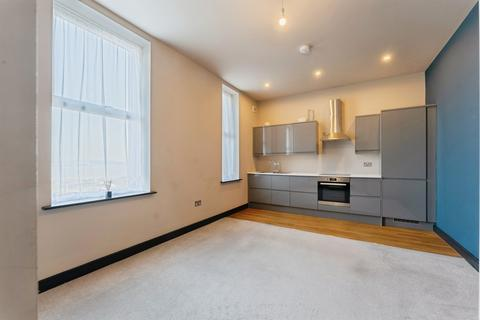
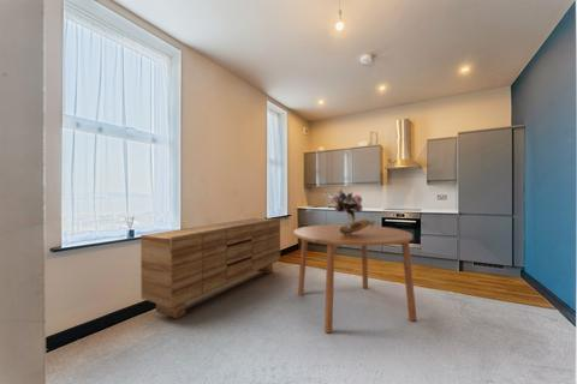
+ bouquet (352, 211)
+ sideboard (225, 256)
+ dining table (362, 268)
